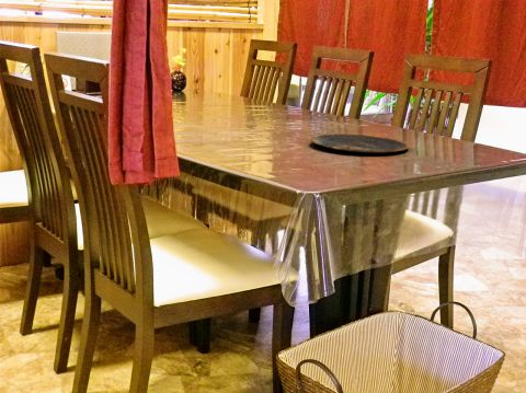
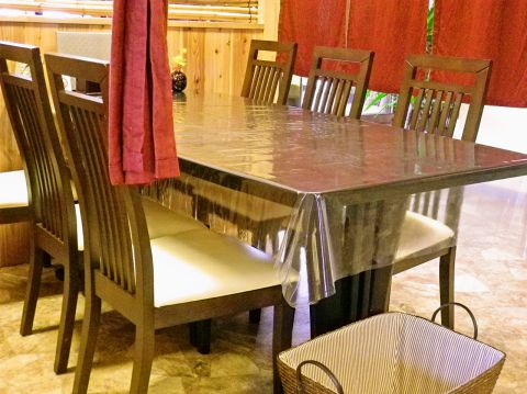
- plate (358, 143)
